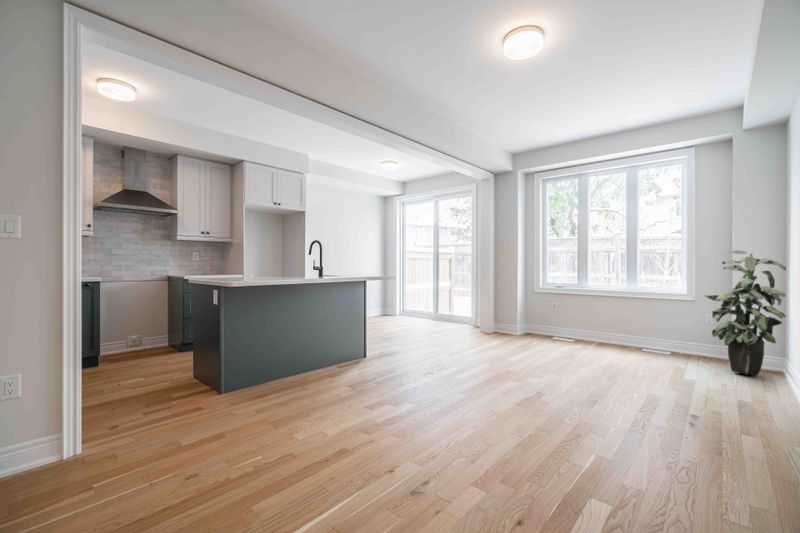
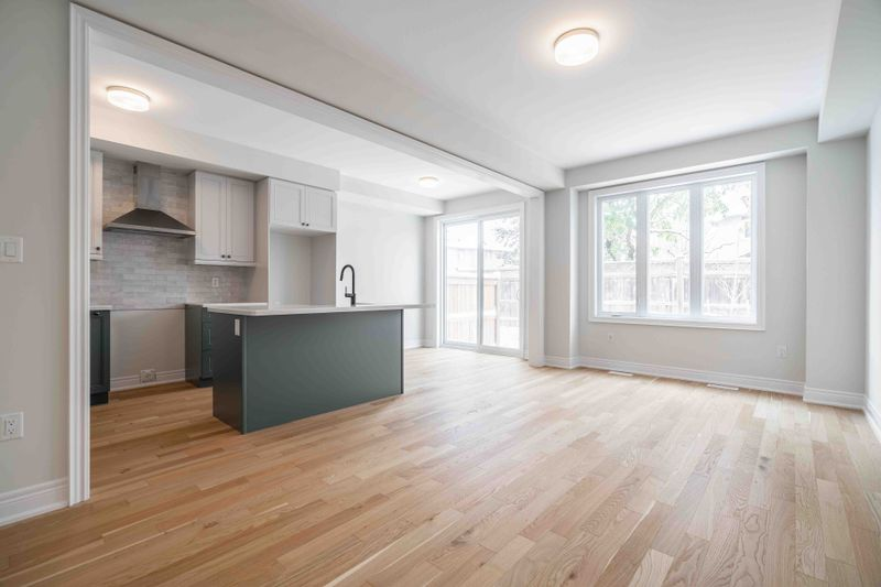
- indoor plant (743, 311)
